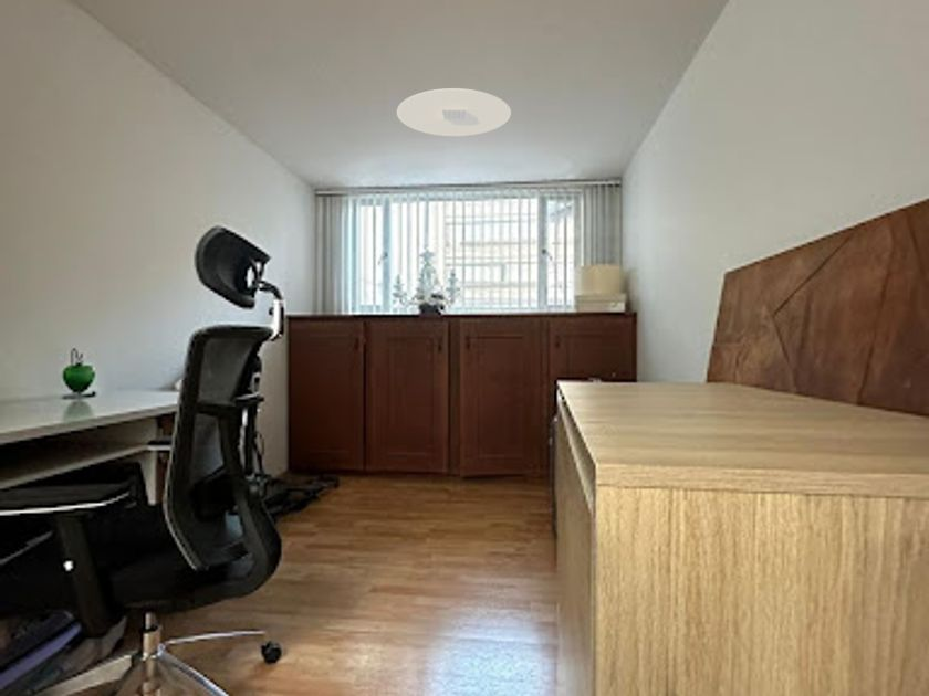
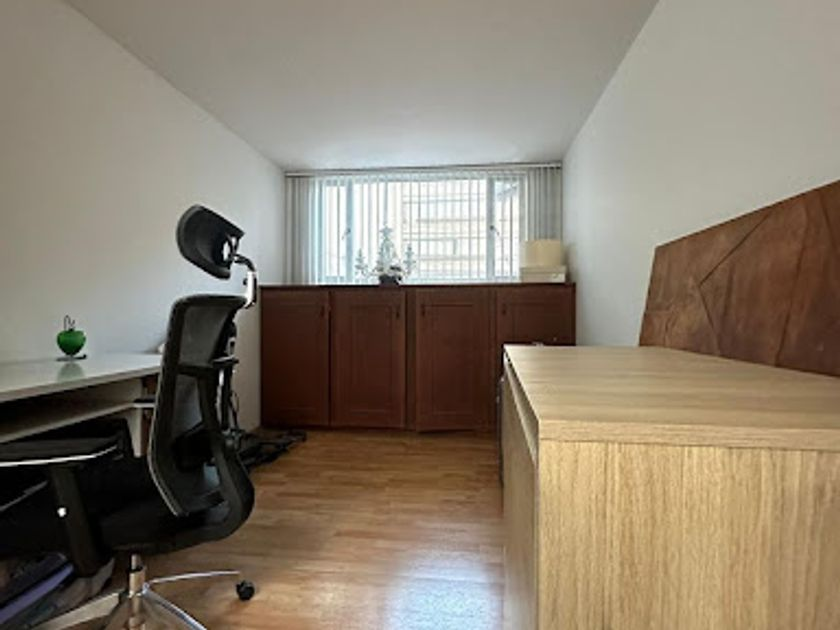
- ceiling light (453, 108)
